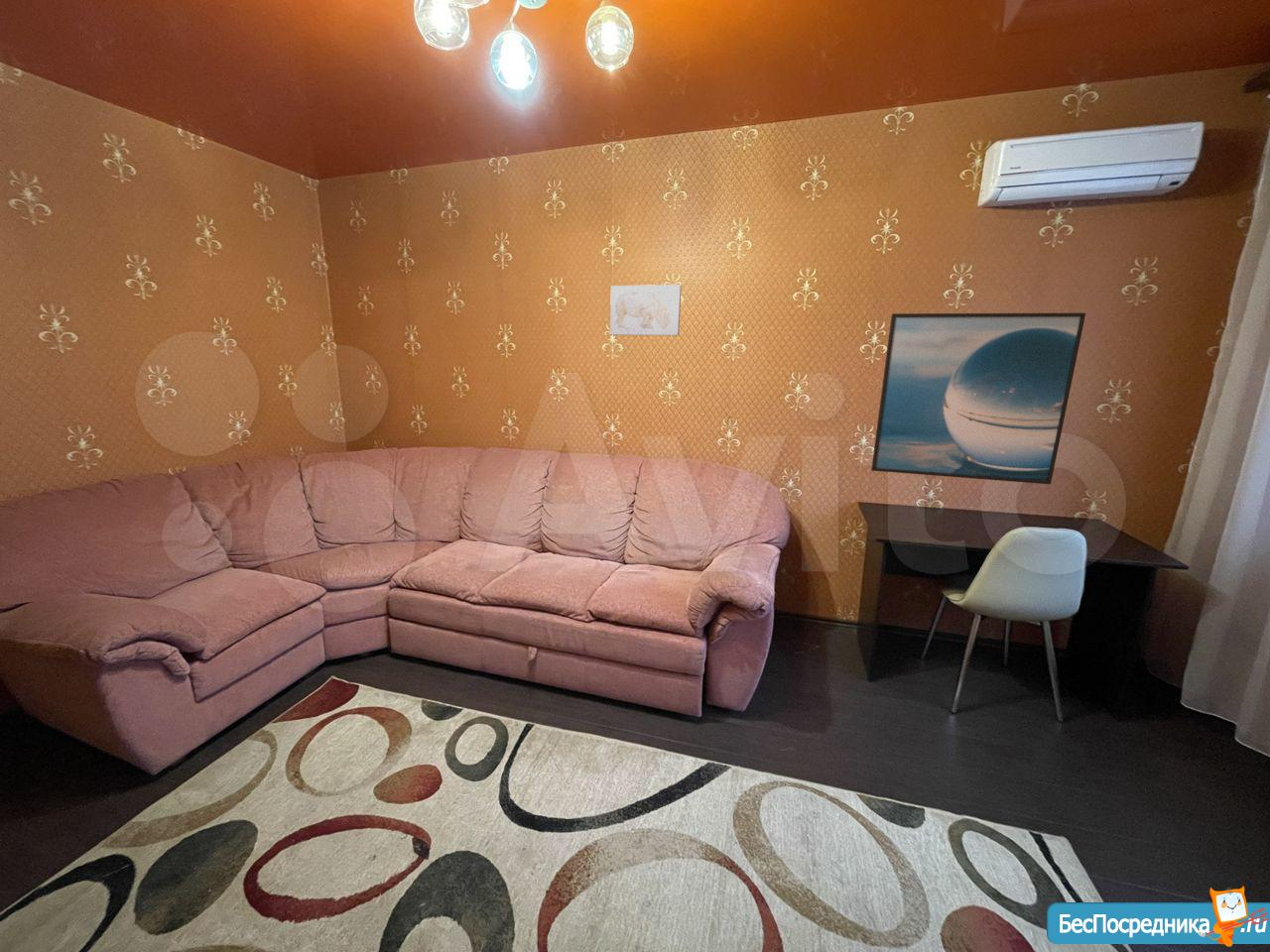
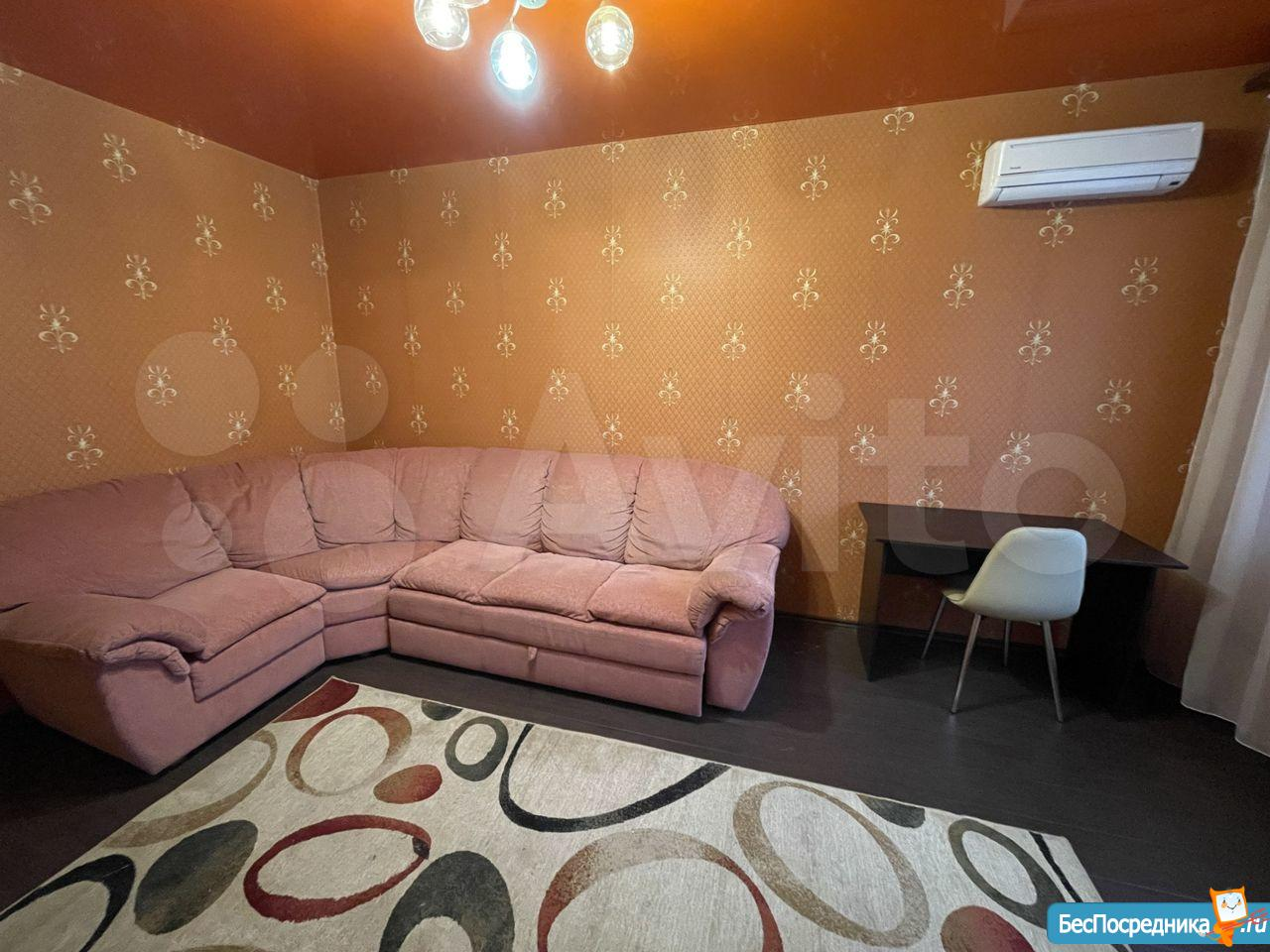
- wall art (645, 310)
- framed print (969, 398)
